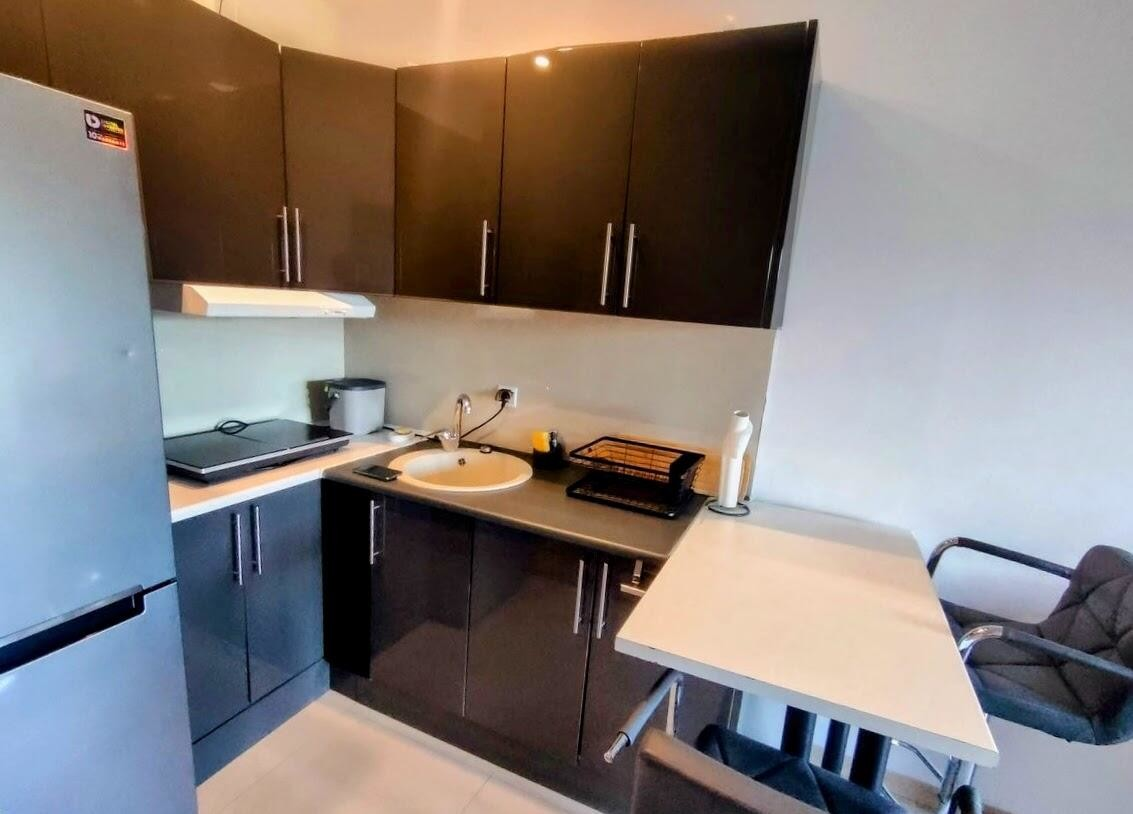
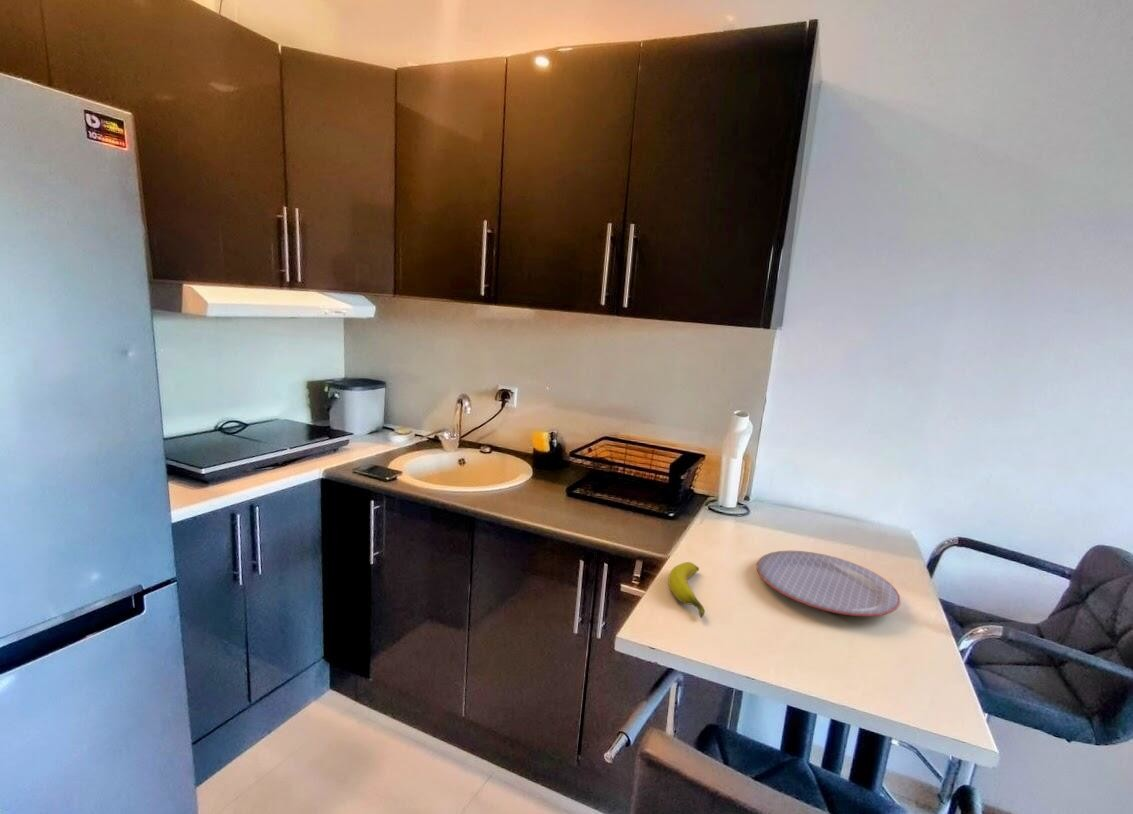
+ plate (824, 583)
+ banana (687, 583)
